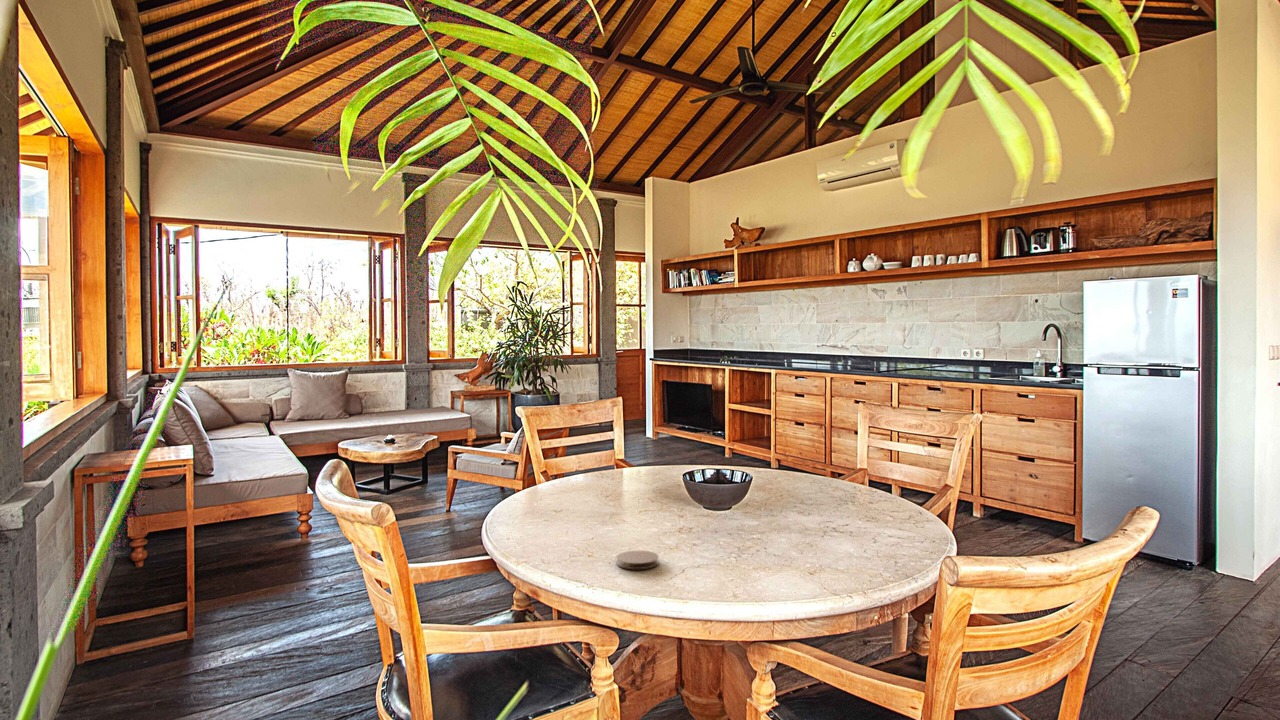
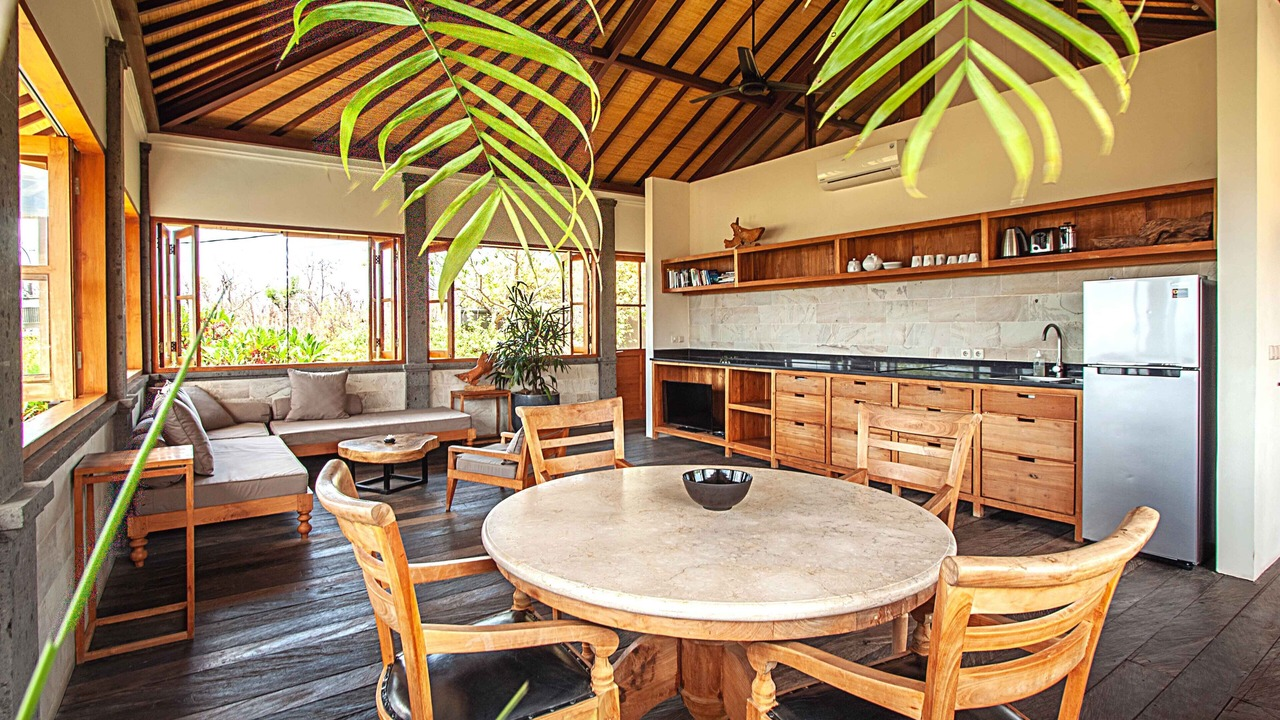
- coaster (637, 559)
